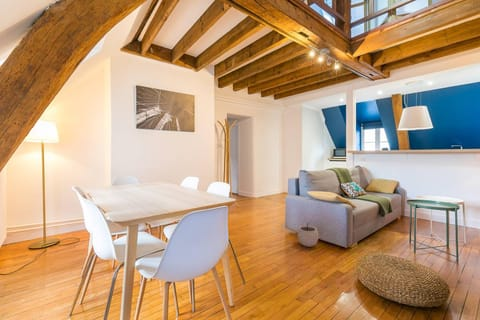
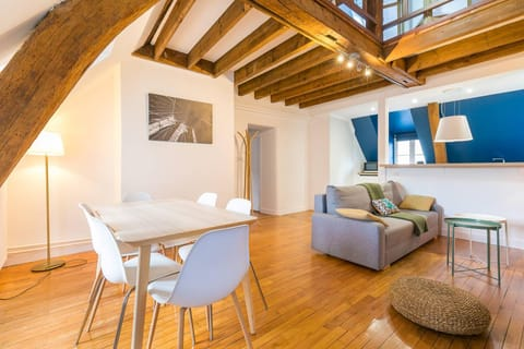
- plant pot (307, 233)
